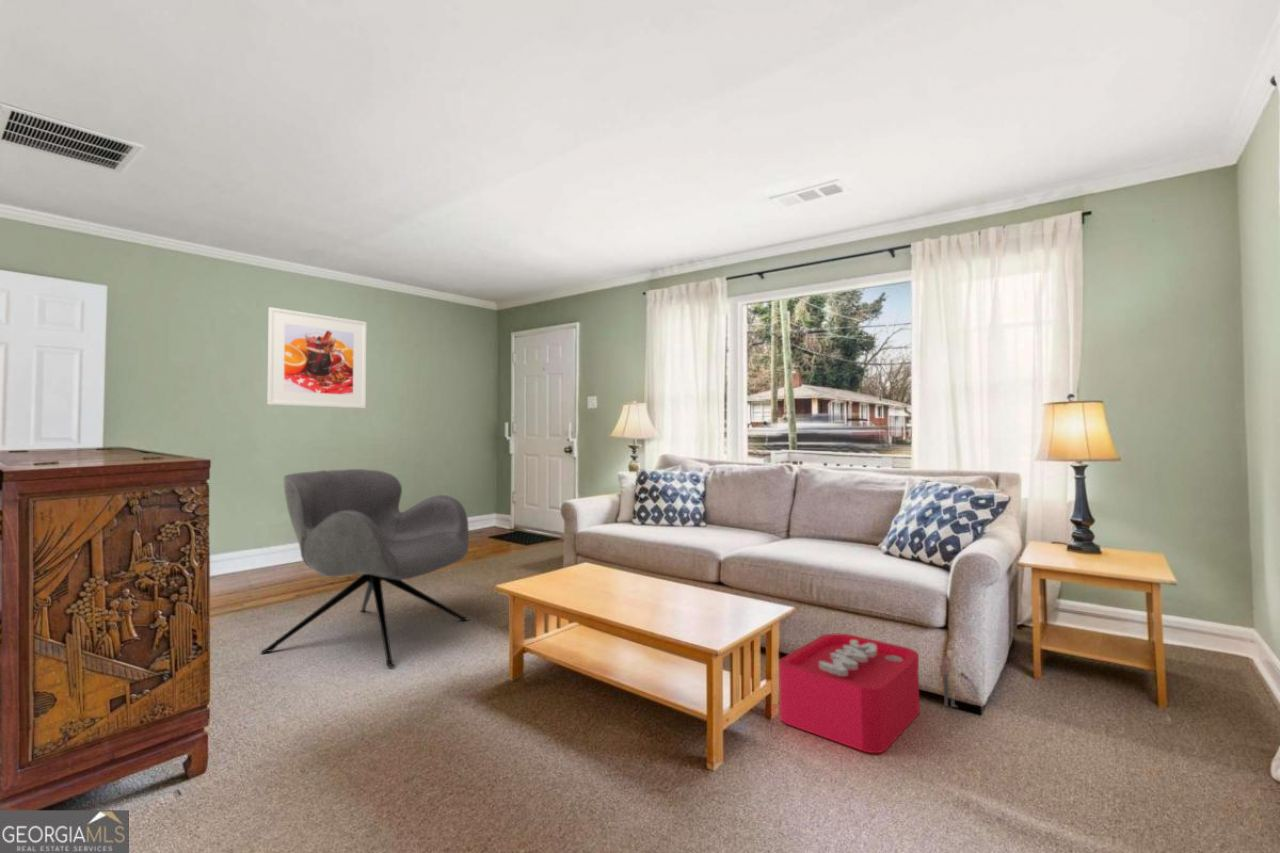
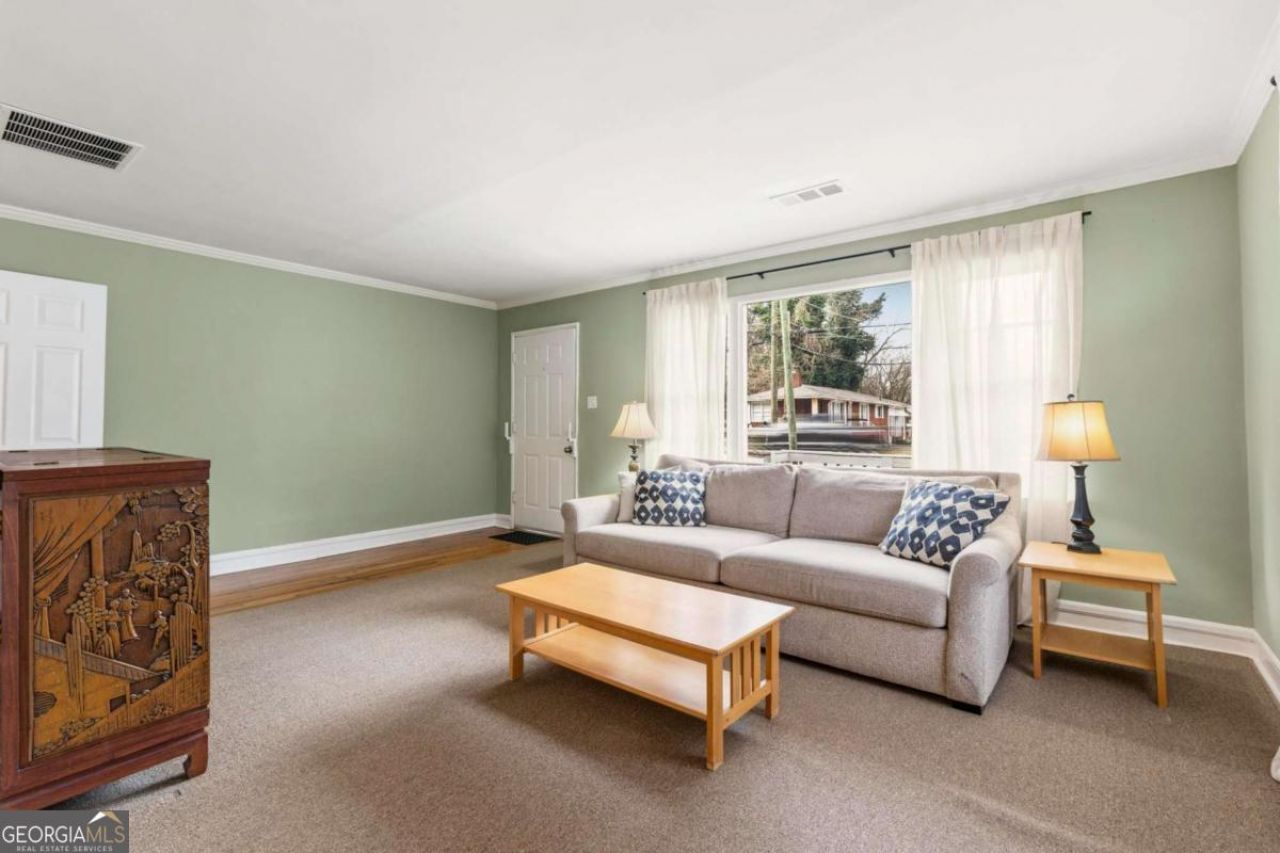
- storage bin (867, 683)
- armchair (377, 552)
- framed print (319, 360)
